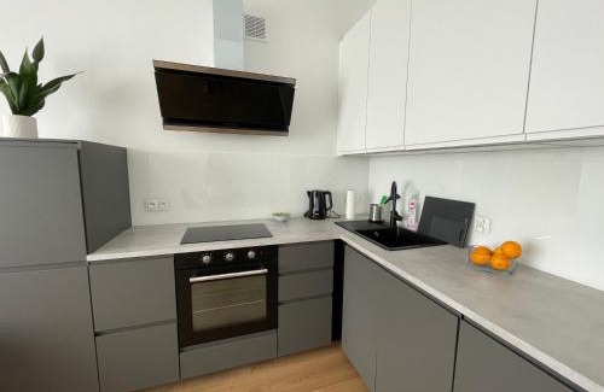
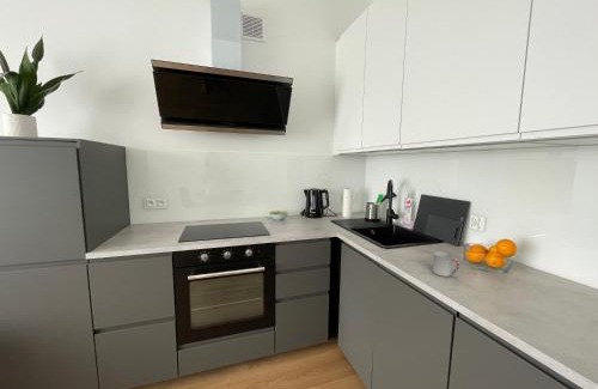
+ cup (446, 265)
